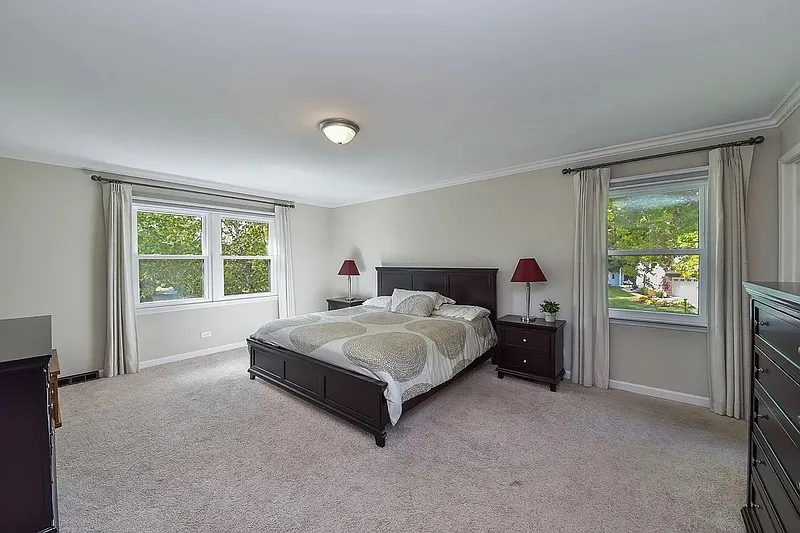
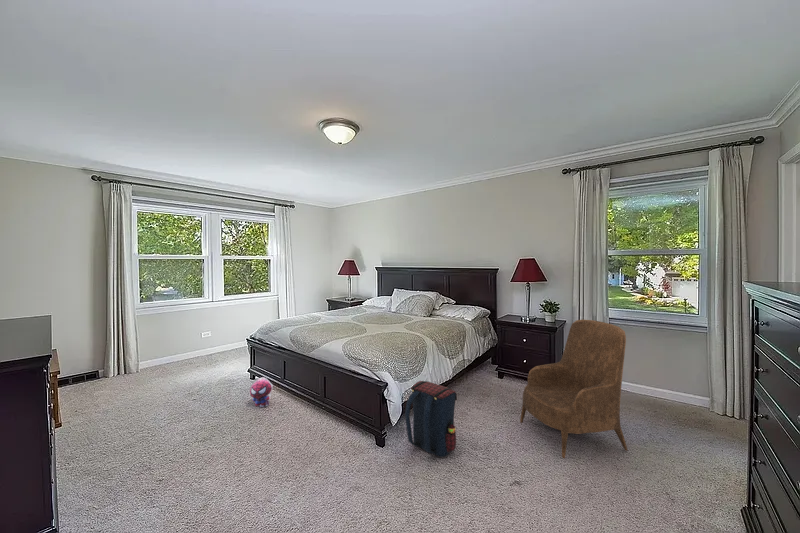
+ plush toy (261, 392)
+ armchair (569, 379)
+ satchel (431, 419)
